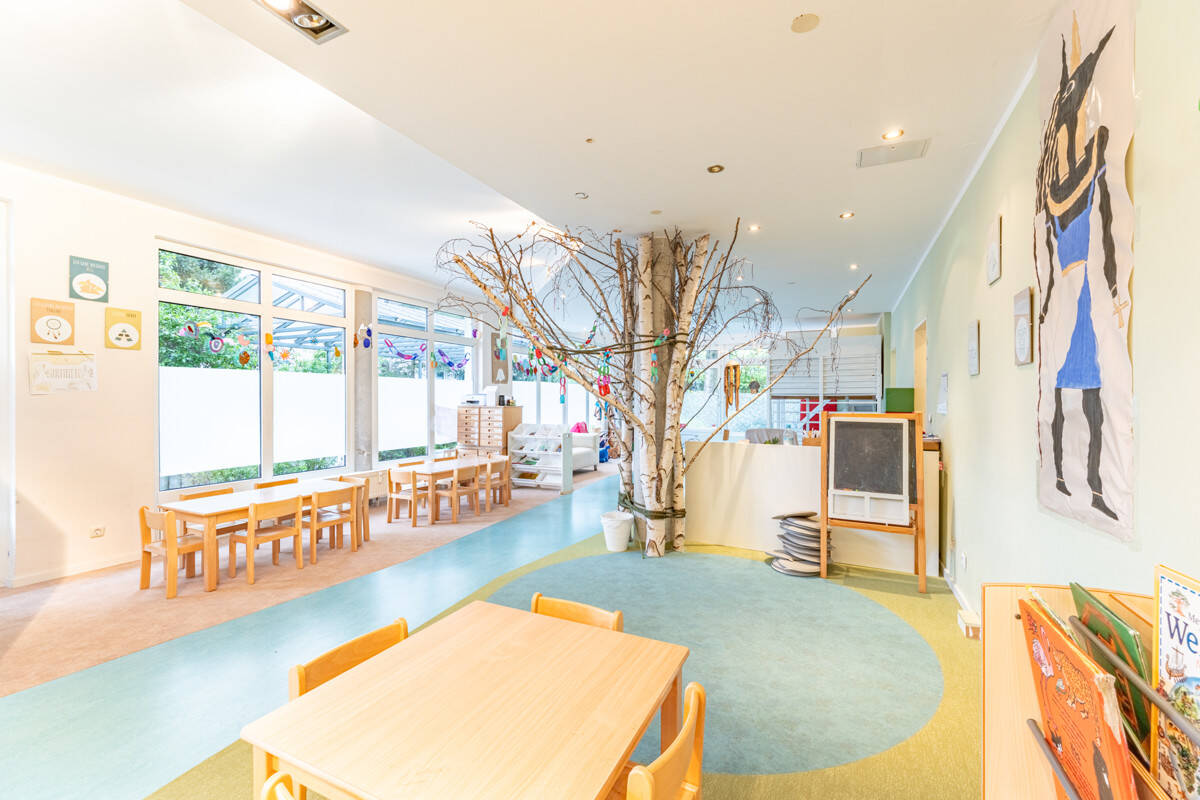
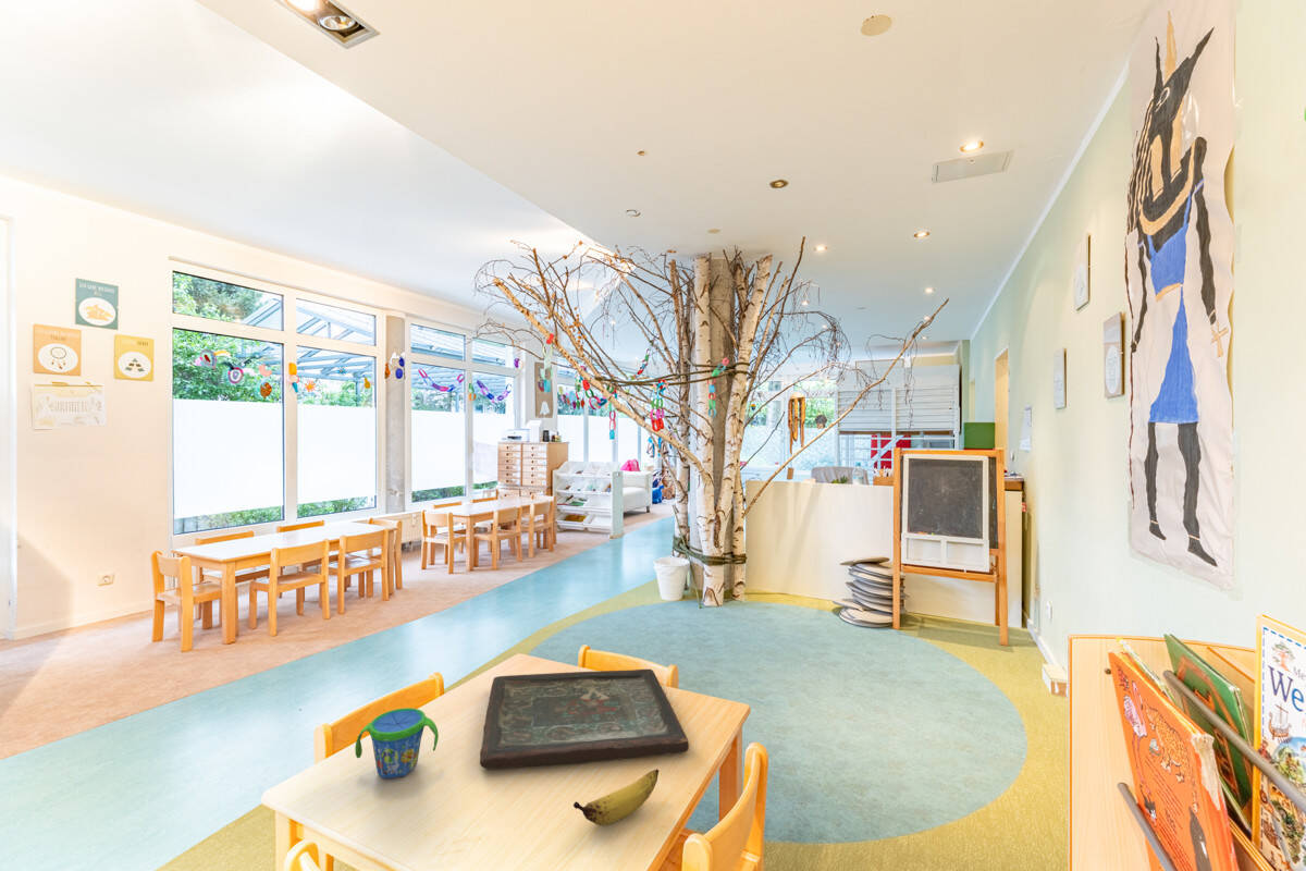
+ snack cup (397, 744)
+ banana (618, 798)
+ board game (580, 709)
